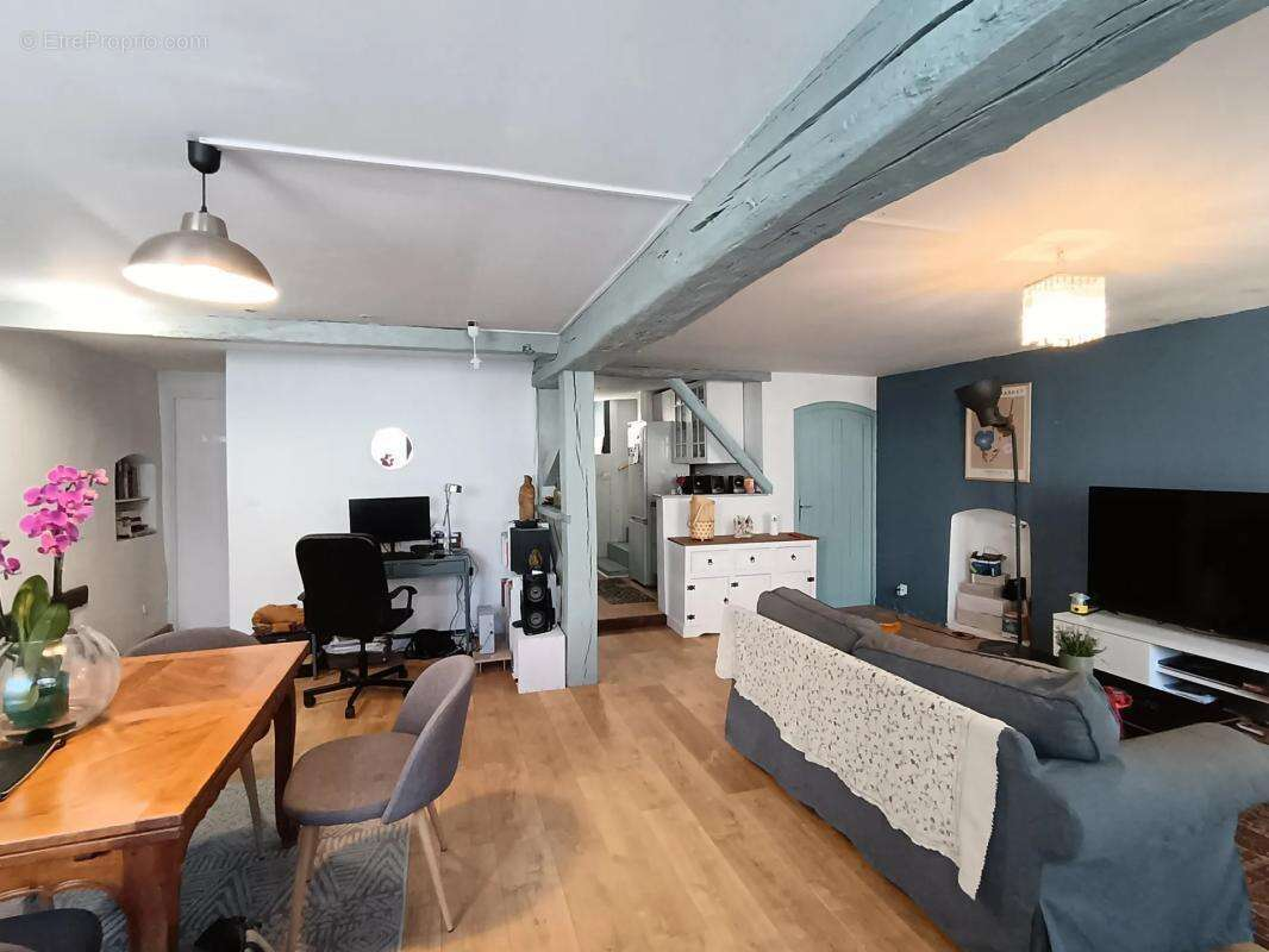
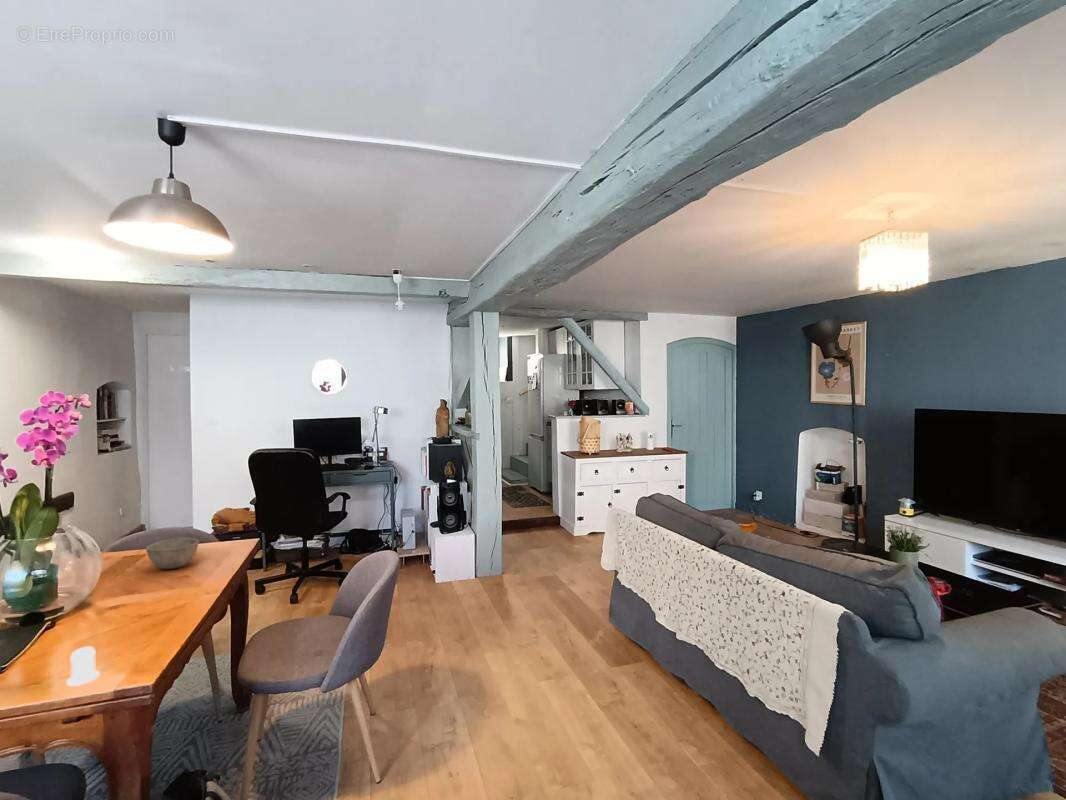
+ bowl (173, 555)
+ salt shaker (83, 663)
